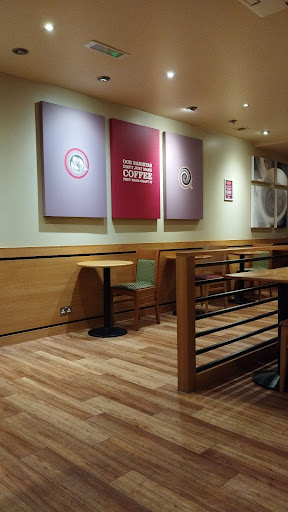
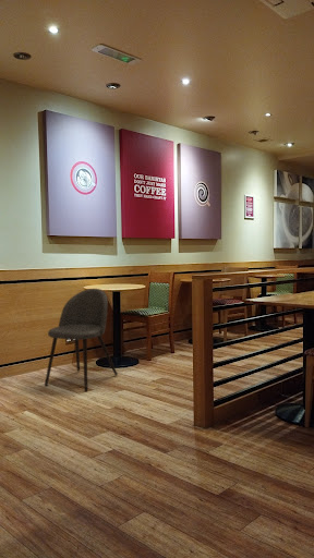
+ dining chair (81, 336)
